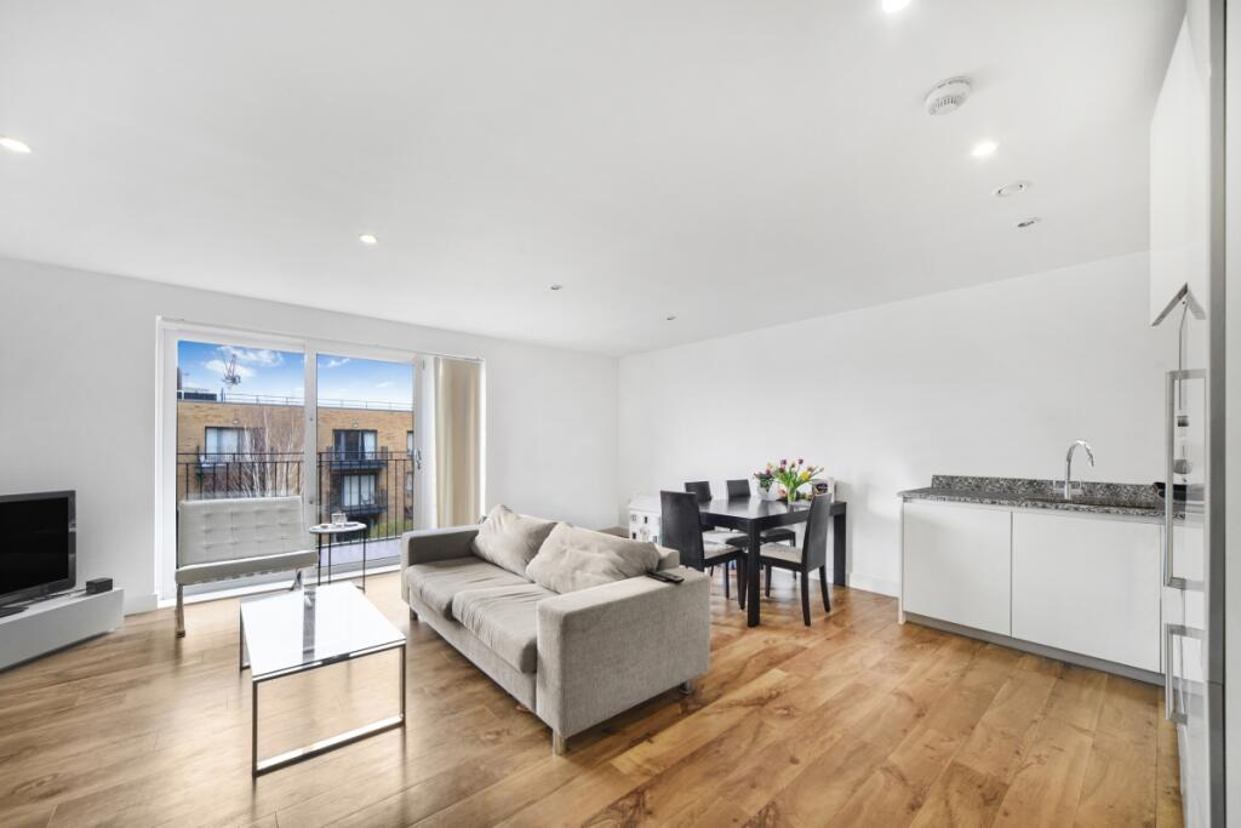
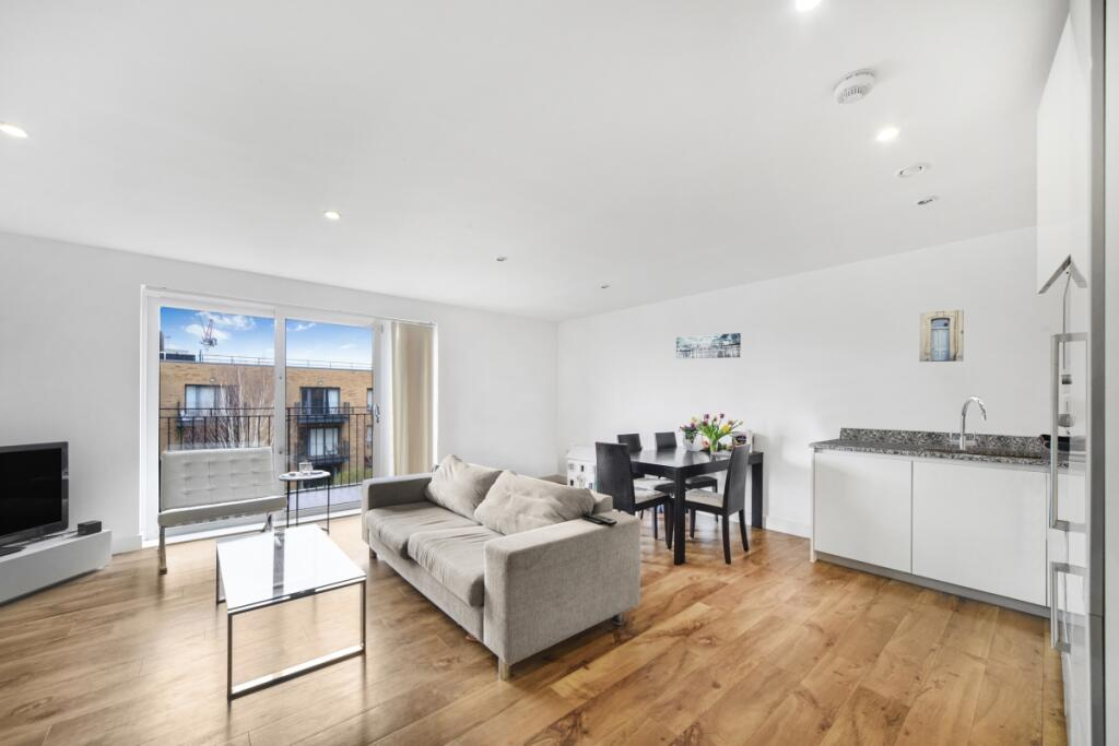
+ wall art (941, 336)
+ wall art (706, 346)
